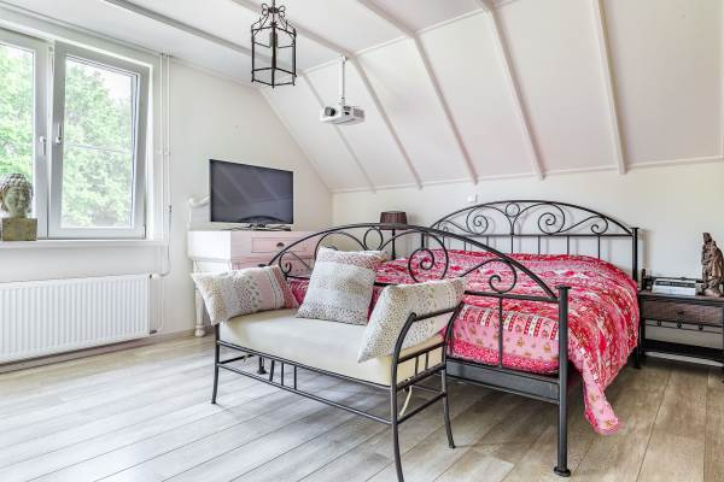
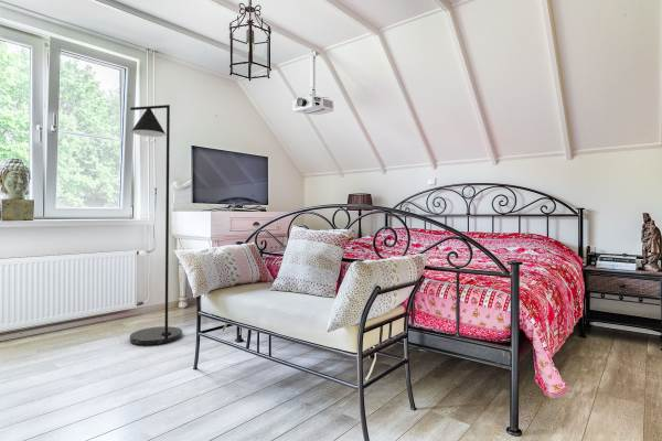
+ floor lamp (166, 222)
